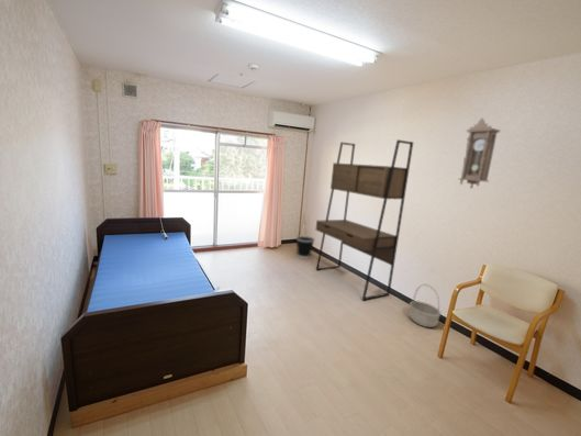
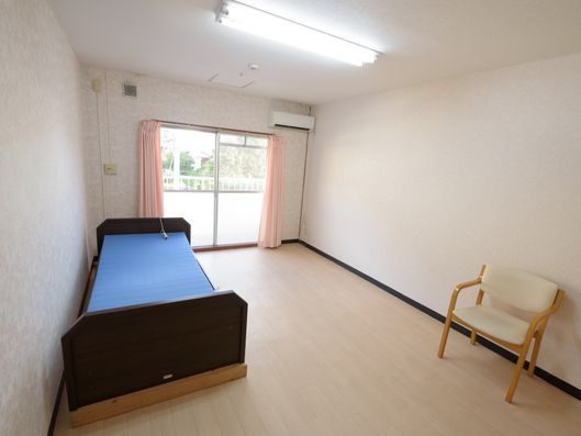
- wastebasket (304, 247)
- basket (425, 303)
- desk (354, 222)
- pendulum clock (478, 154)
